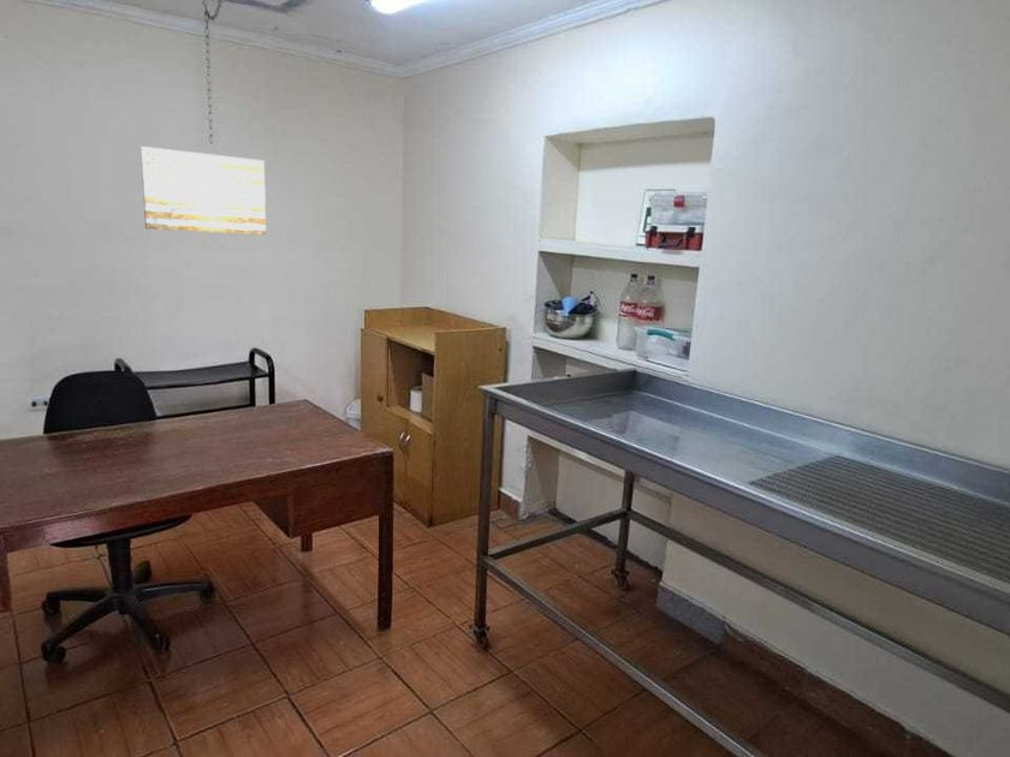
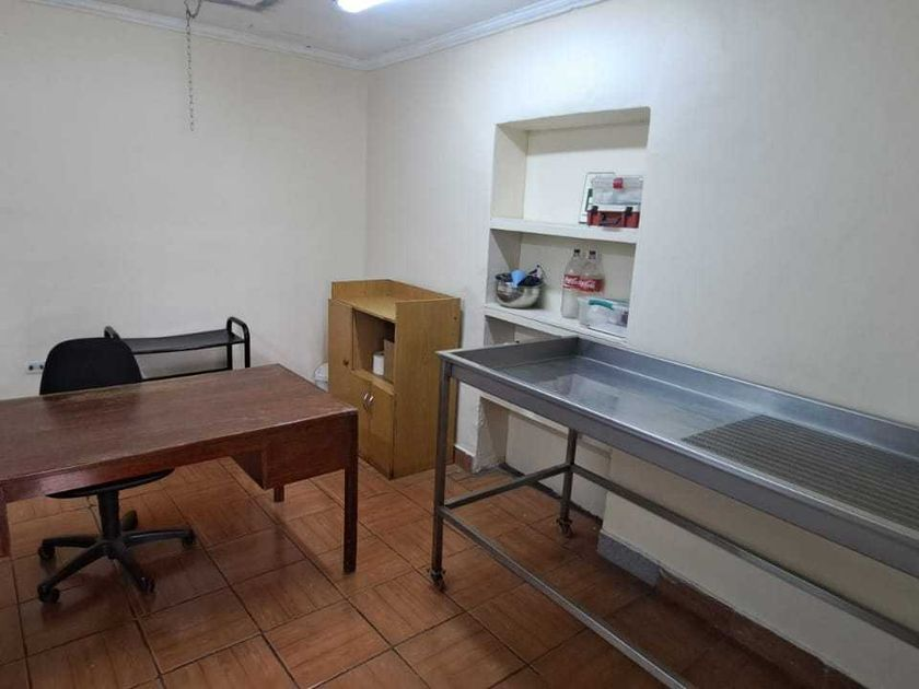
- wall art (207, 192)
